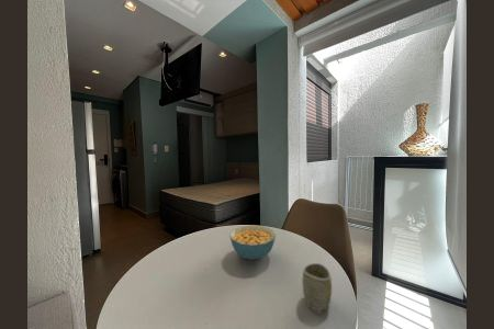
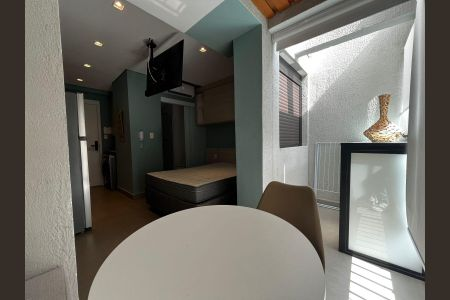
- cup (316, 285)
- cereal bowl (252, 245)
